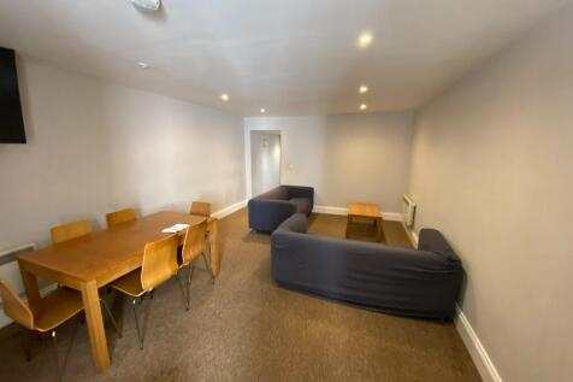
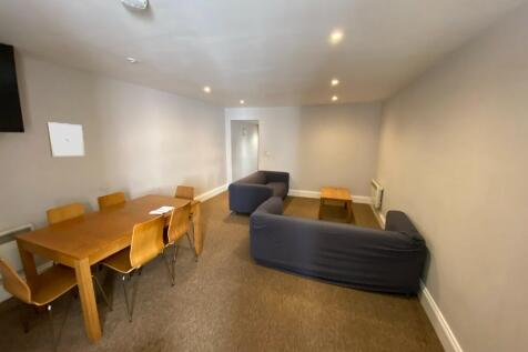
+ wall art (67, 140)
